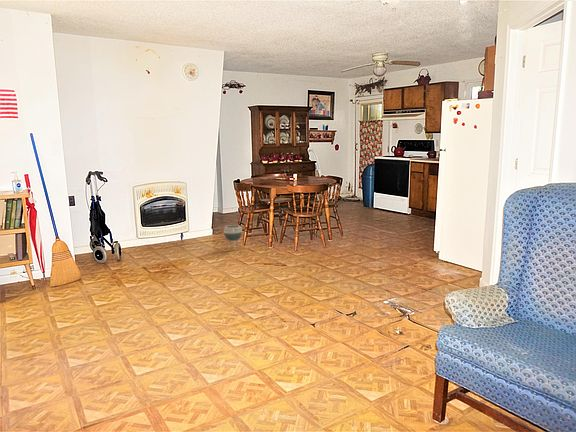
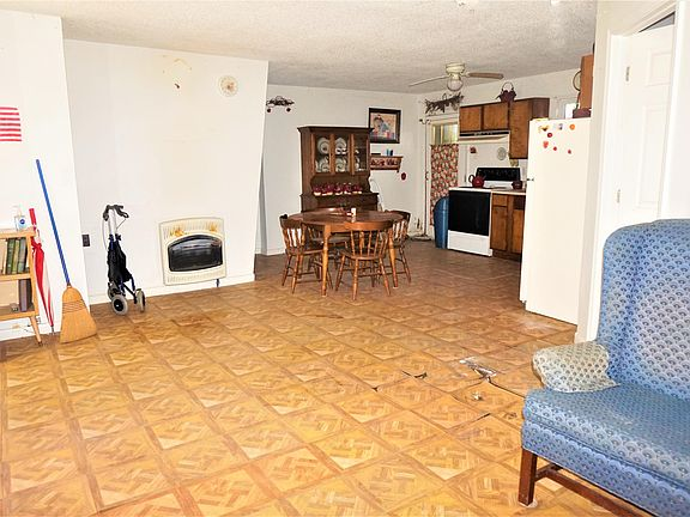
- planter (233, 237)
